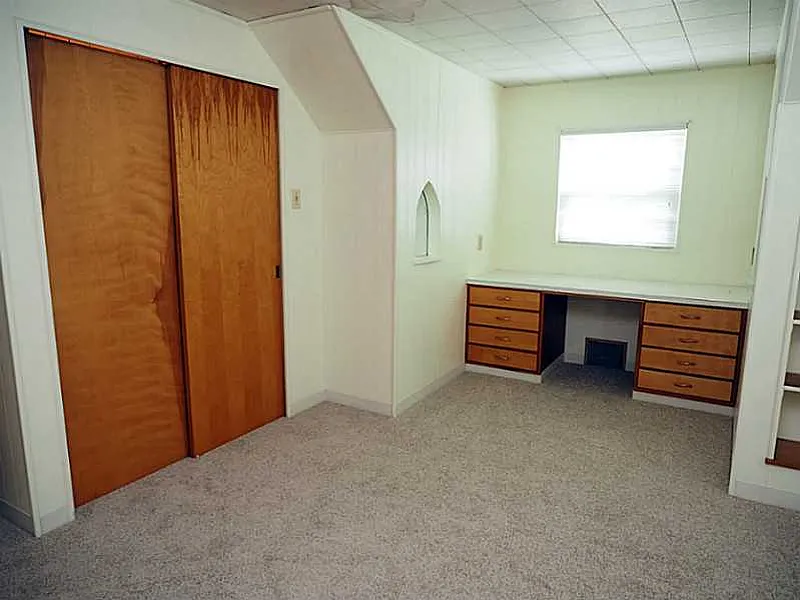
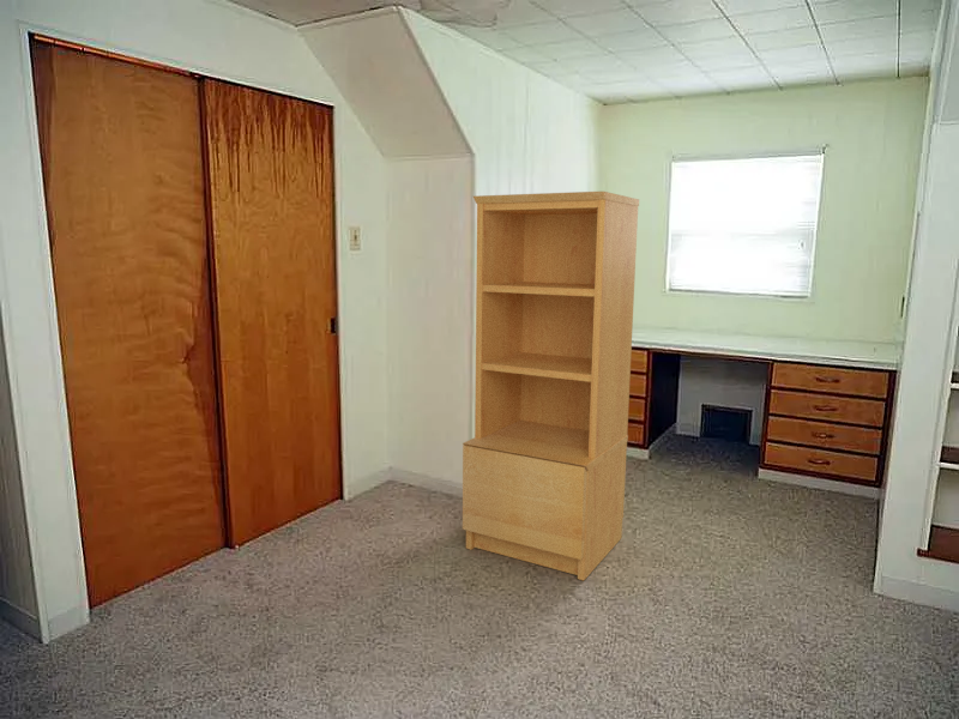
+ bookcase (548, 377)
